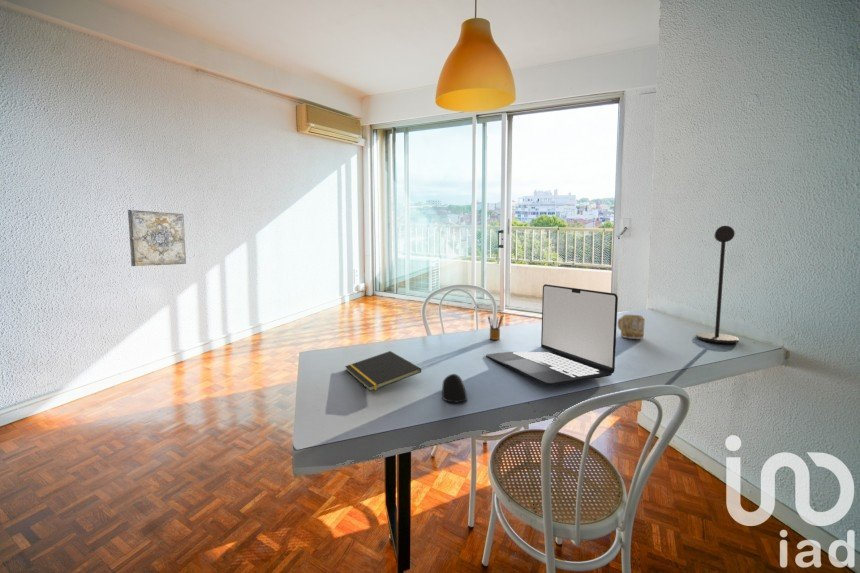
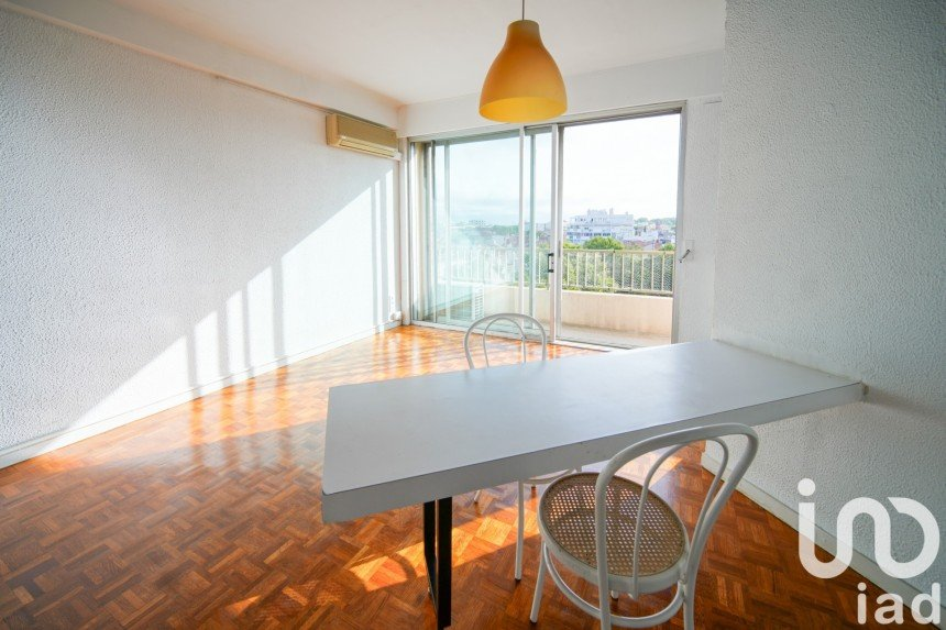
- desk lamp (720, 283)
- mug (629, 325)
- pencil box (496, 326)
- notepad (381, 369)
- wall art (158, 238)
- computer mouse (453, 385)
- laptop (545, 328)
